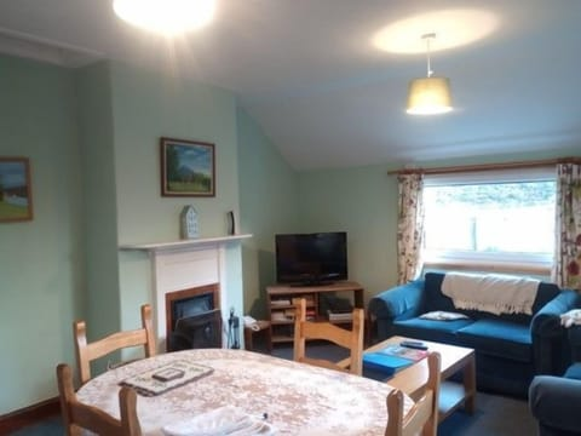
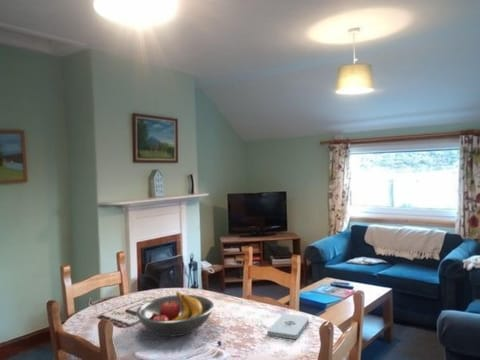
+ fruit bowl (175, 315)
+ notepad (289, 325)
